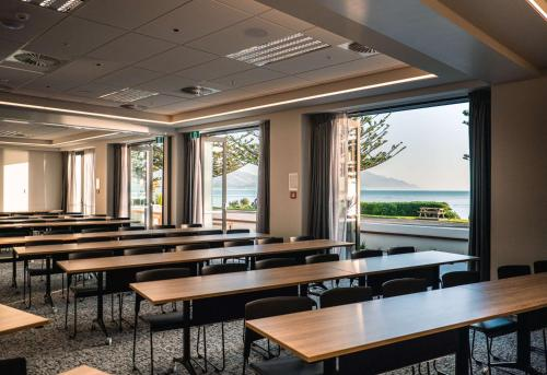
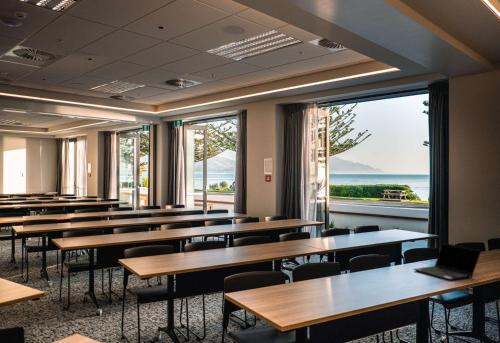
+ laptop computer (446, 260)
